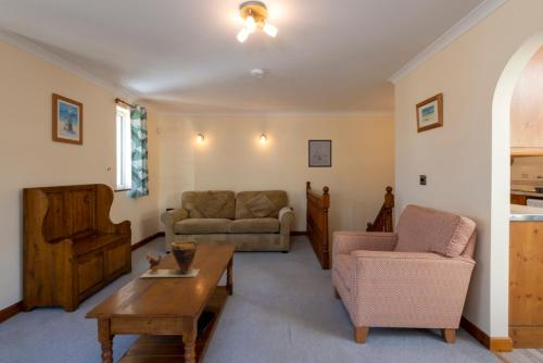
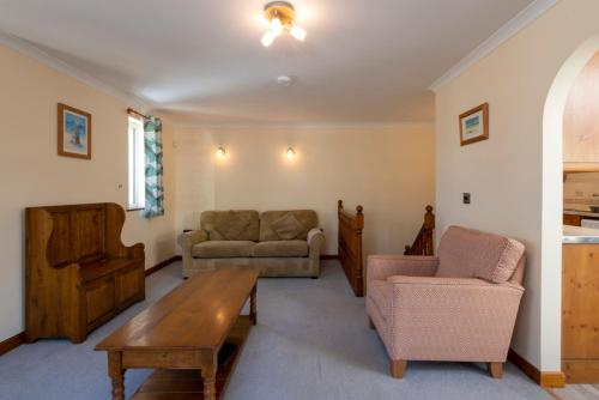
- wall art (319, 153)
- clay pot (174, 256)
